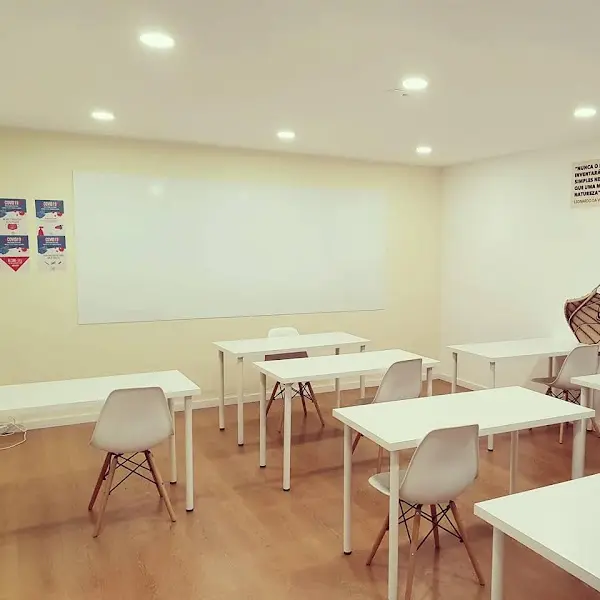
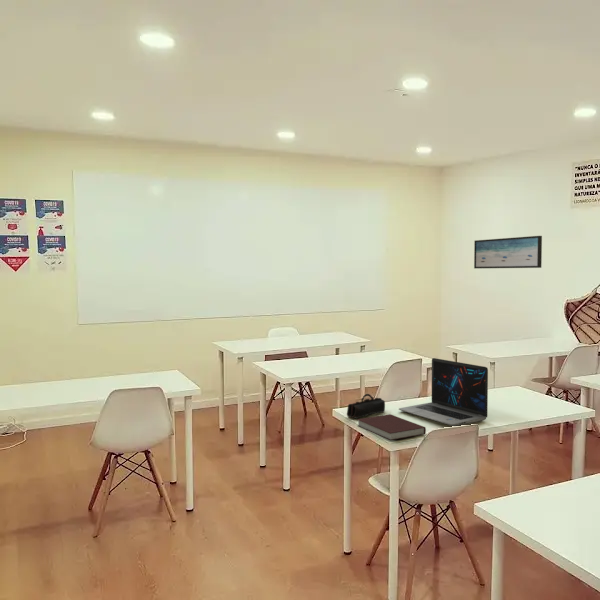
+ notebook (390, 426)
+ wall art (505, 253)
+ pencil case (366, 404)
+ laptop (441, 390)
